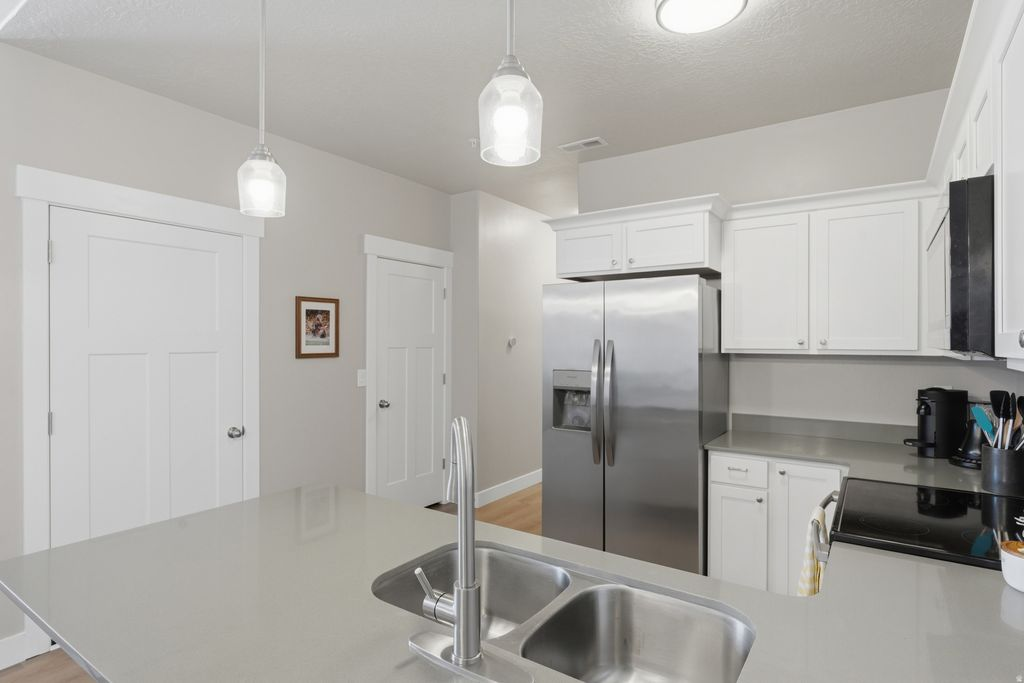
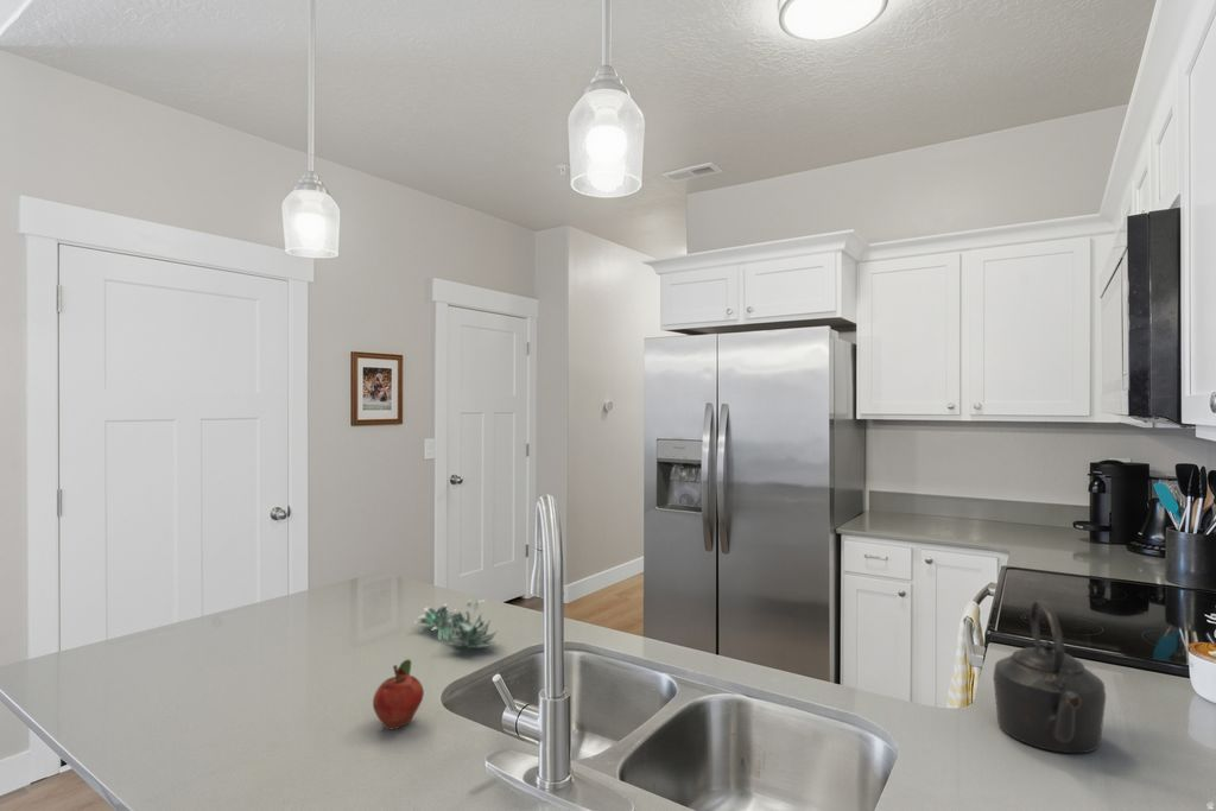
+ fruit (399, 692)
+ succulent plant (455, 614)
+ kettle (1053, 677)
